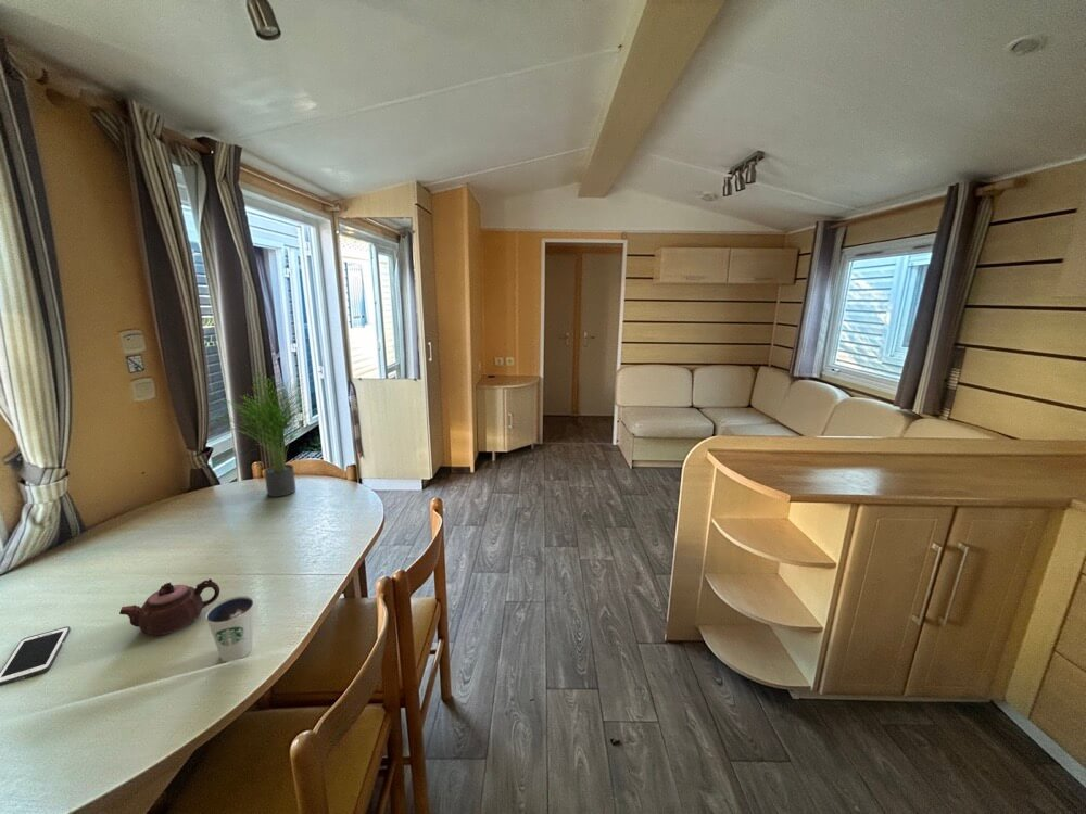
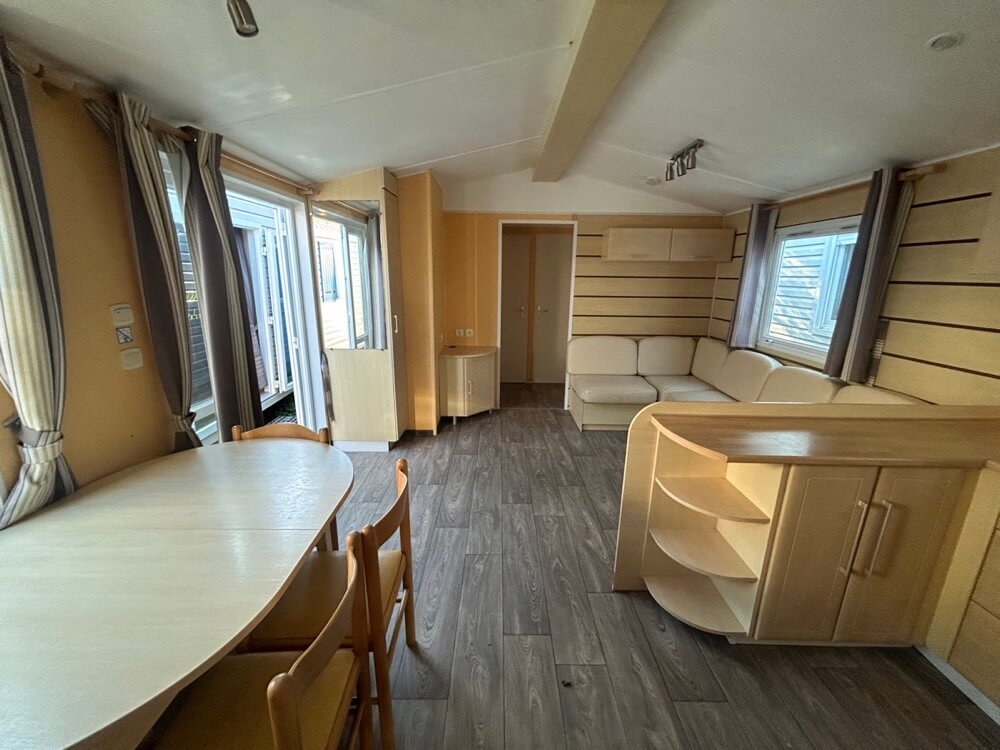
- dixie cup (233, 631)
- cell phone (35, 654)
- teapot (172, 601)
- potted plant (266, 432)
